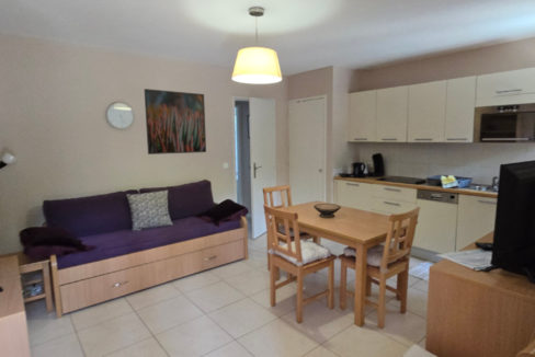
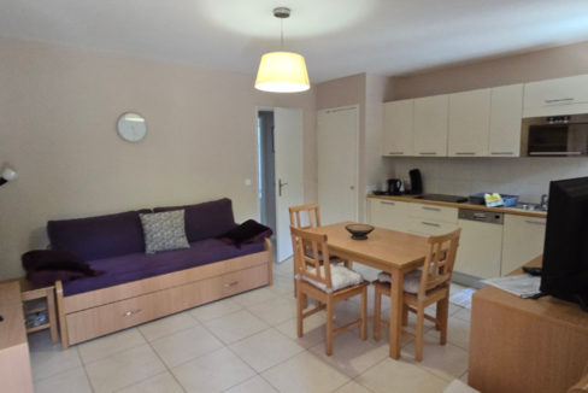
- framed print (177, 123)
